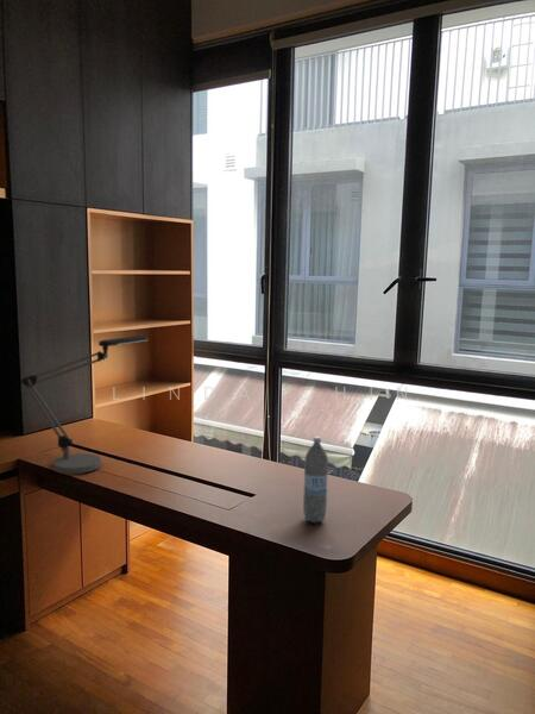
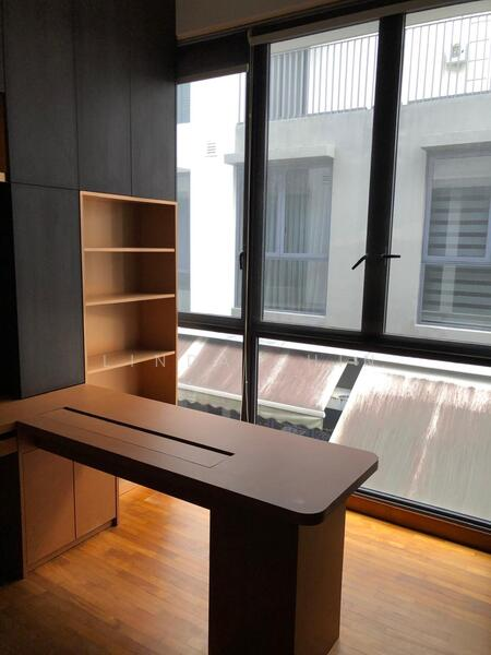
- water bottle (315, 478)
- desk lamp (78, 368)
